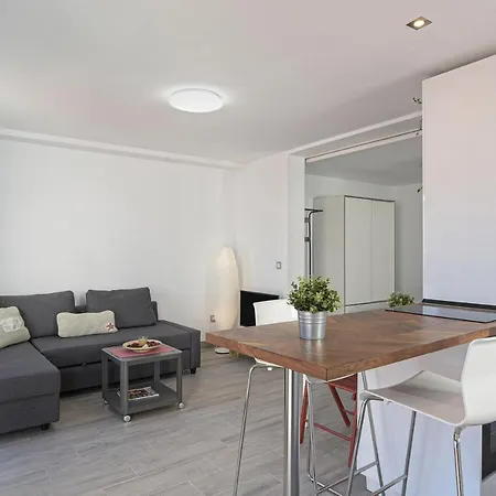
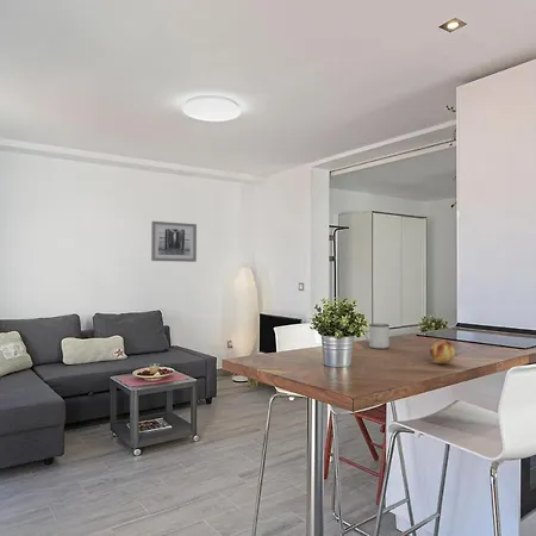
+ fruit (442, 351)
+ wall art (174, 242)
+ mug (375, 335)
